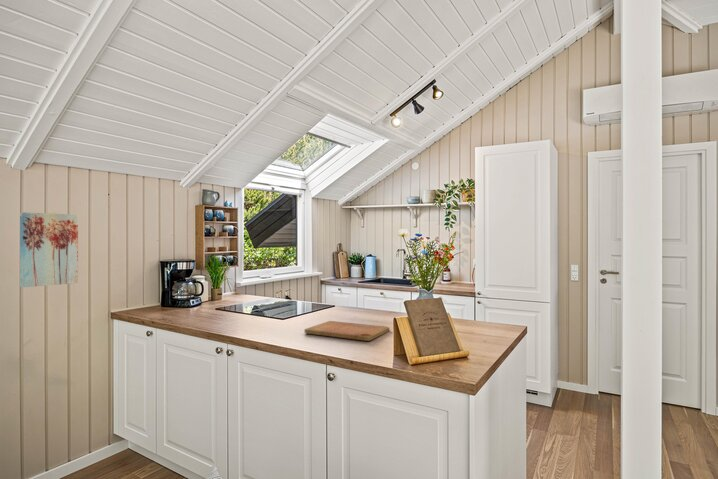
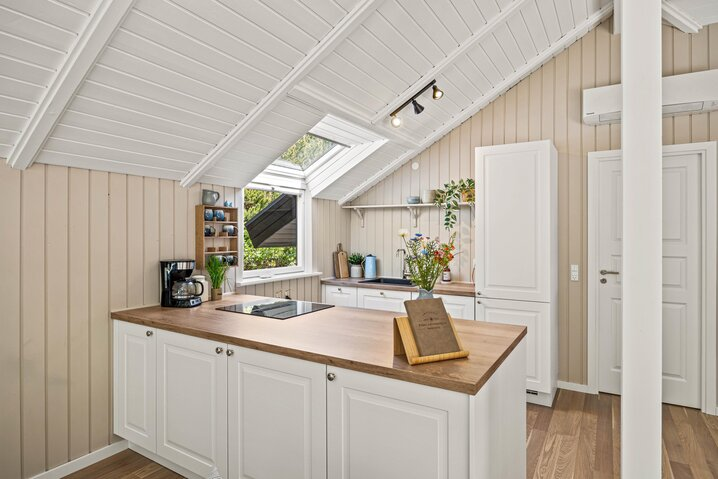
- wall art (50, 249)
- cutting board (347, 329)
